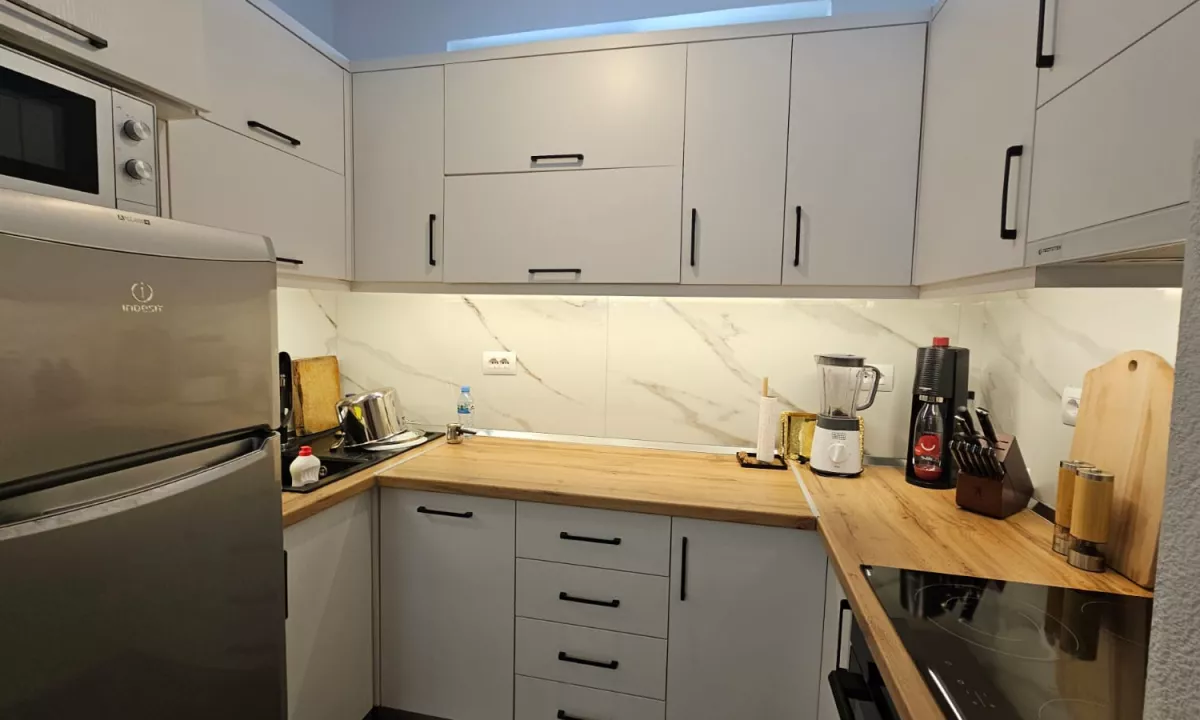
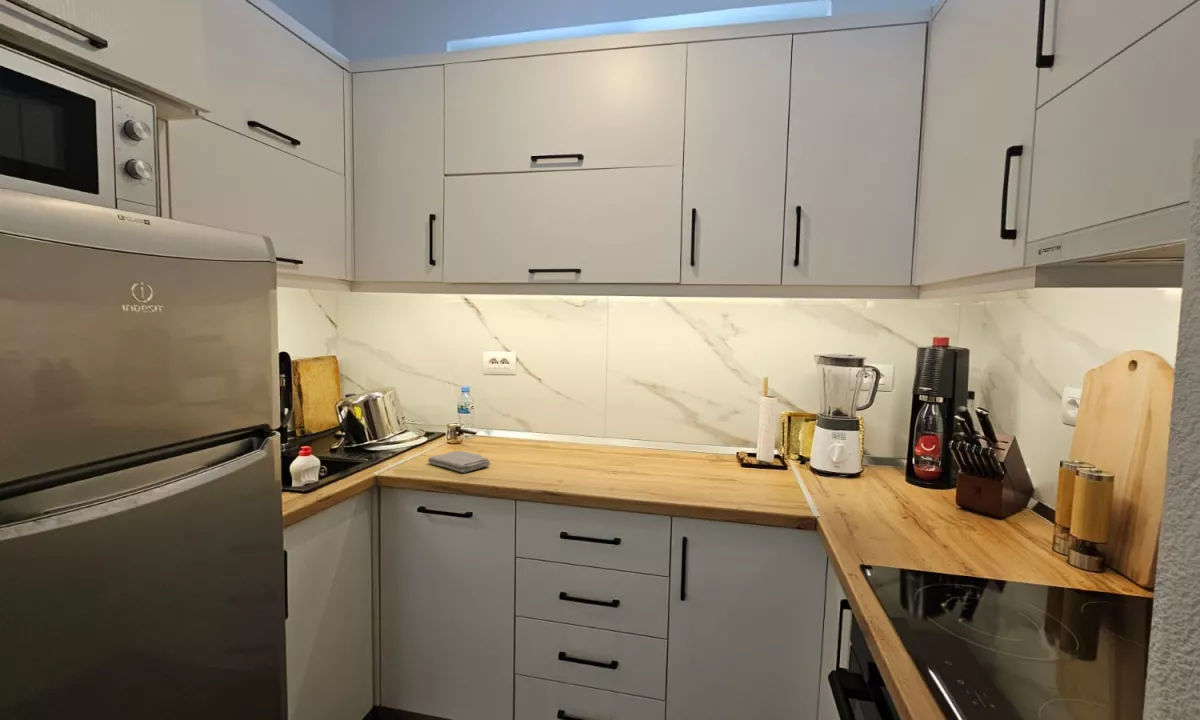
+ washcloth (459, 460)
